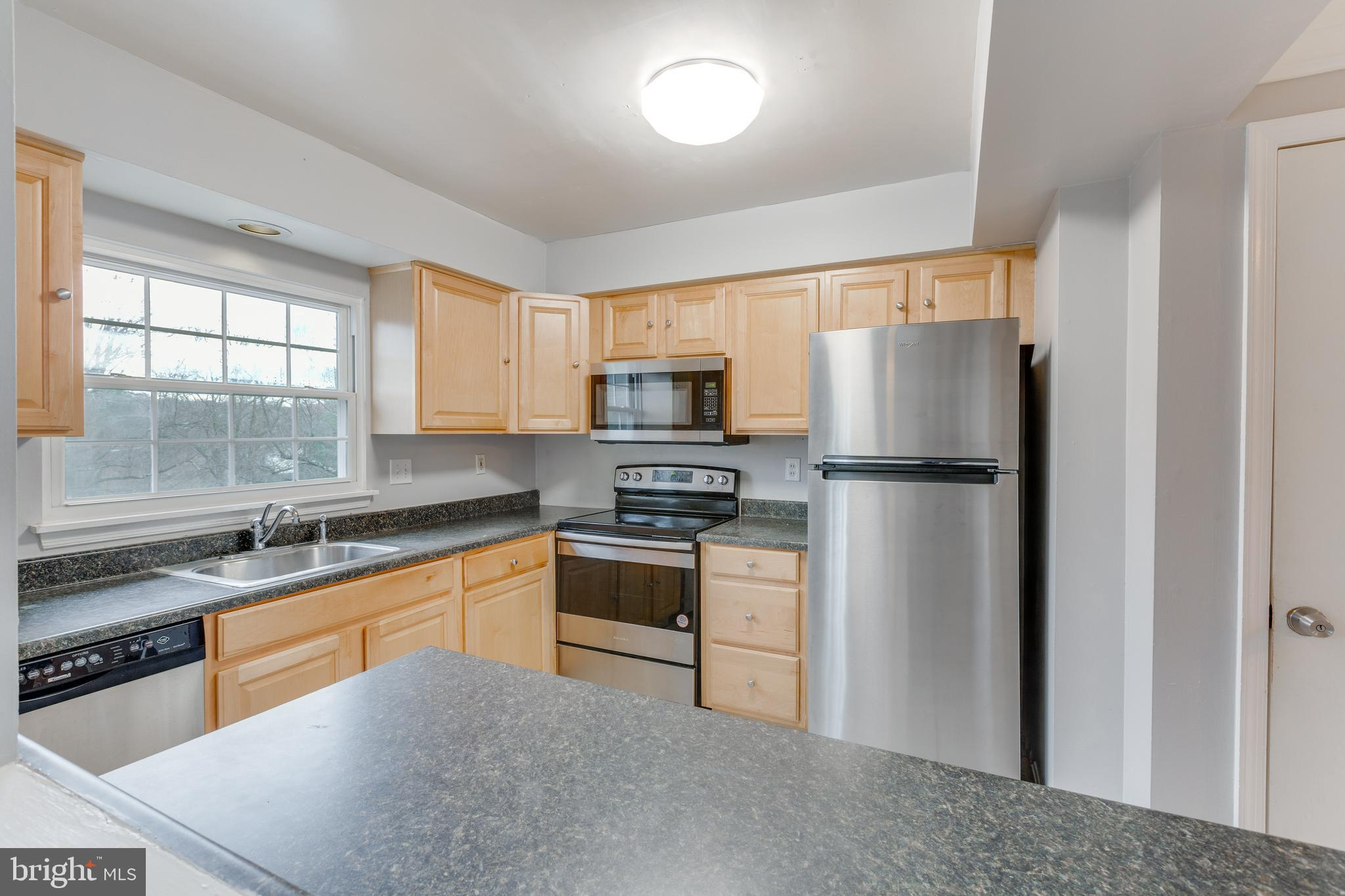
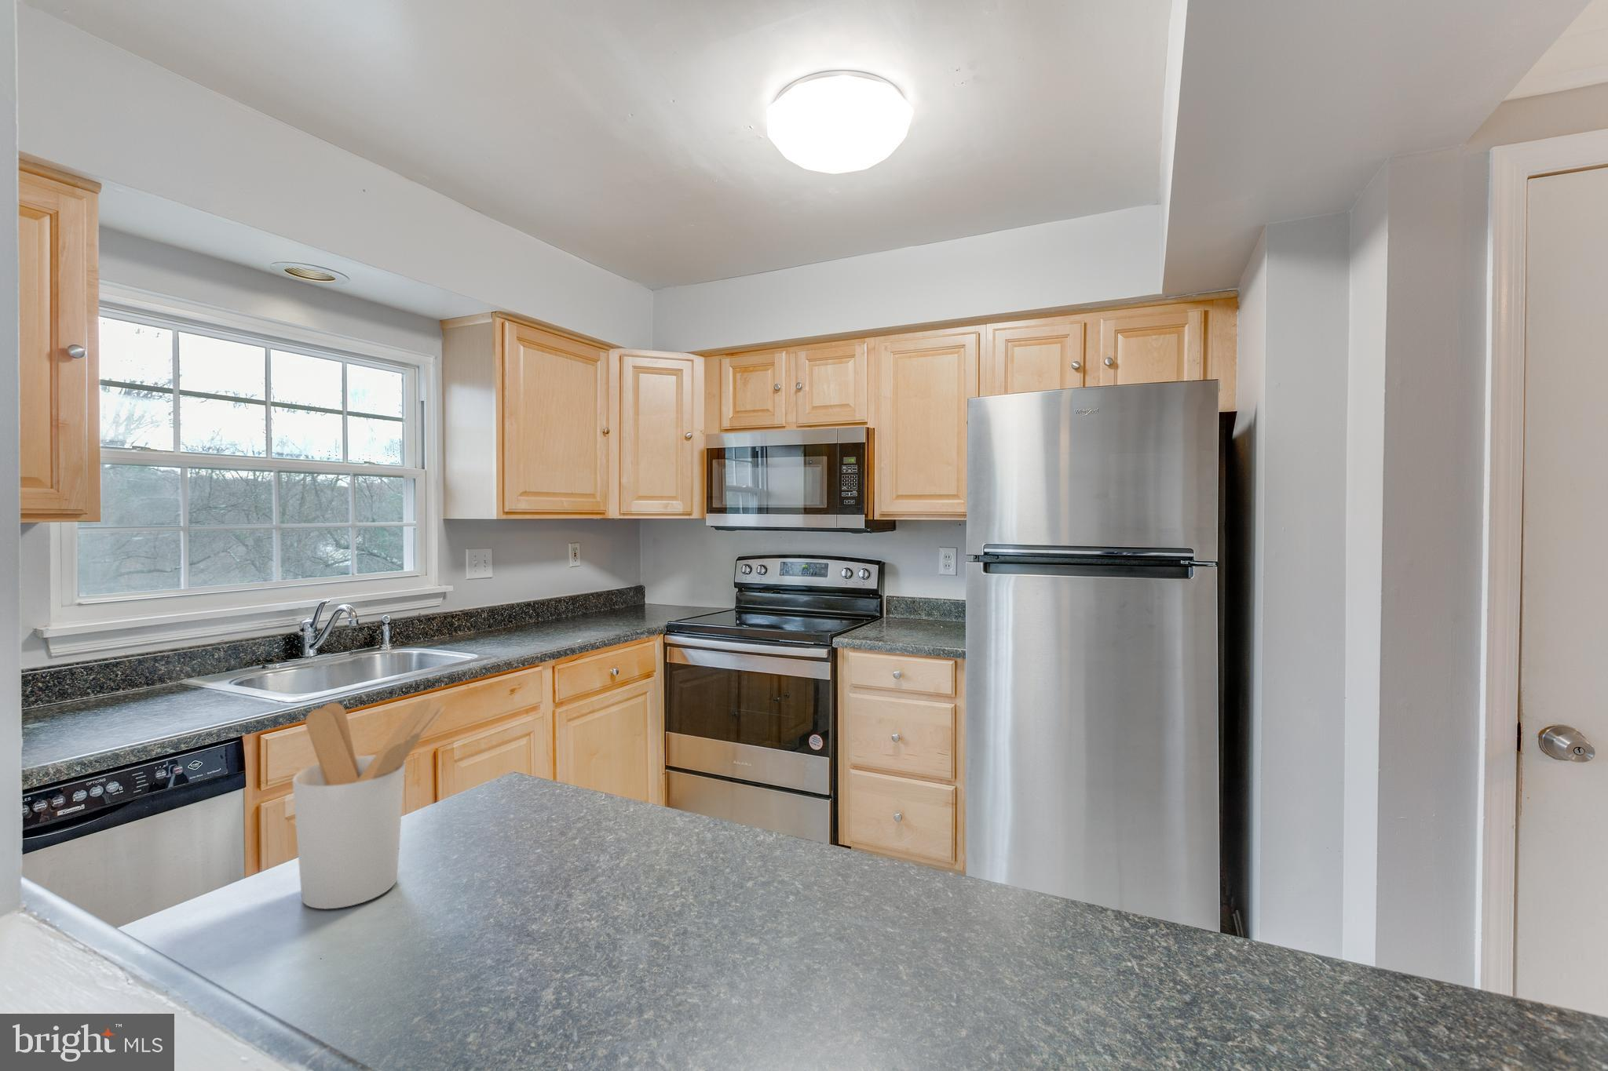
+ utensil holder (377, 791)
